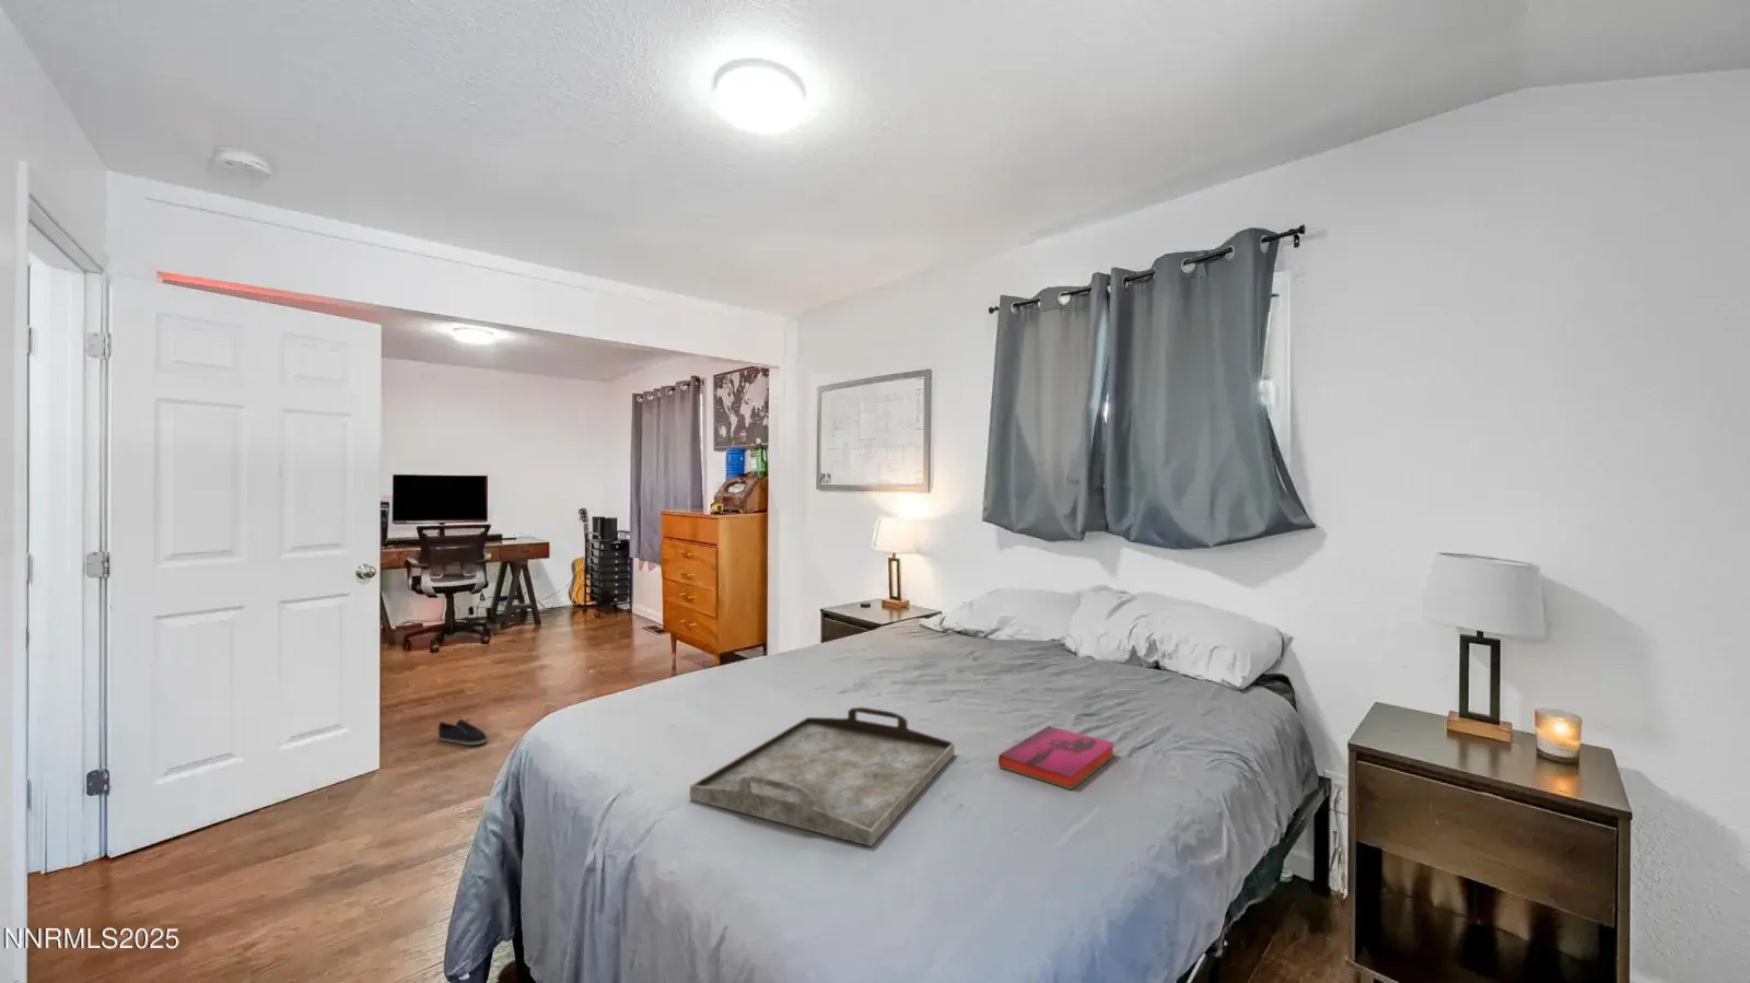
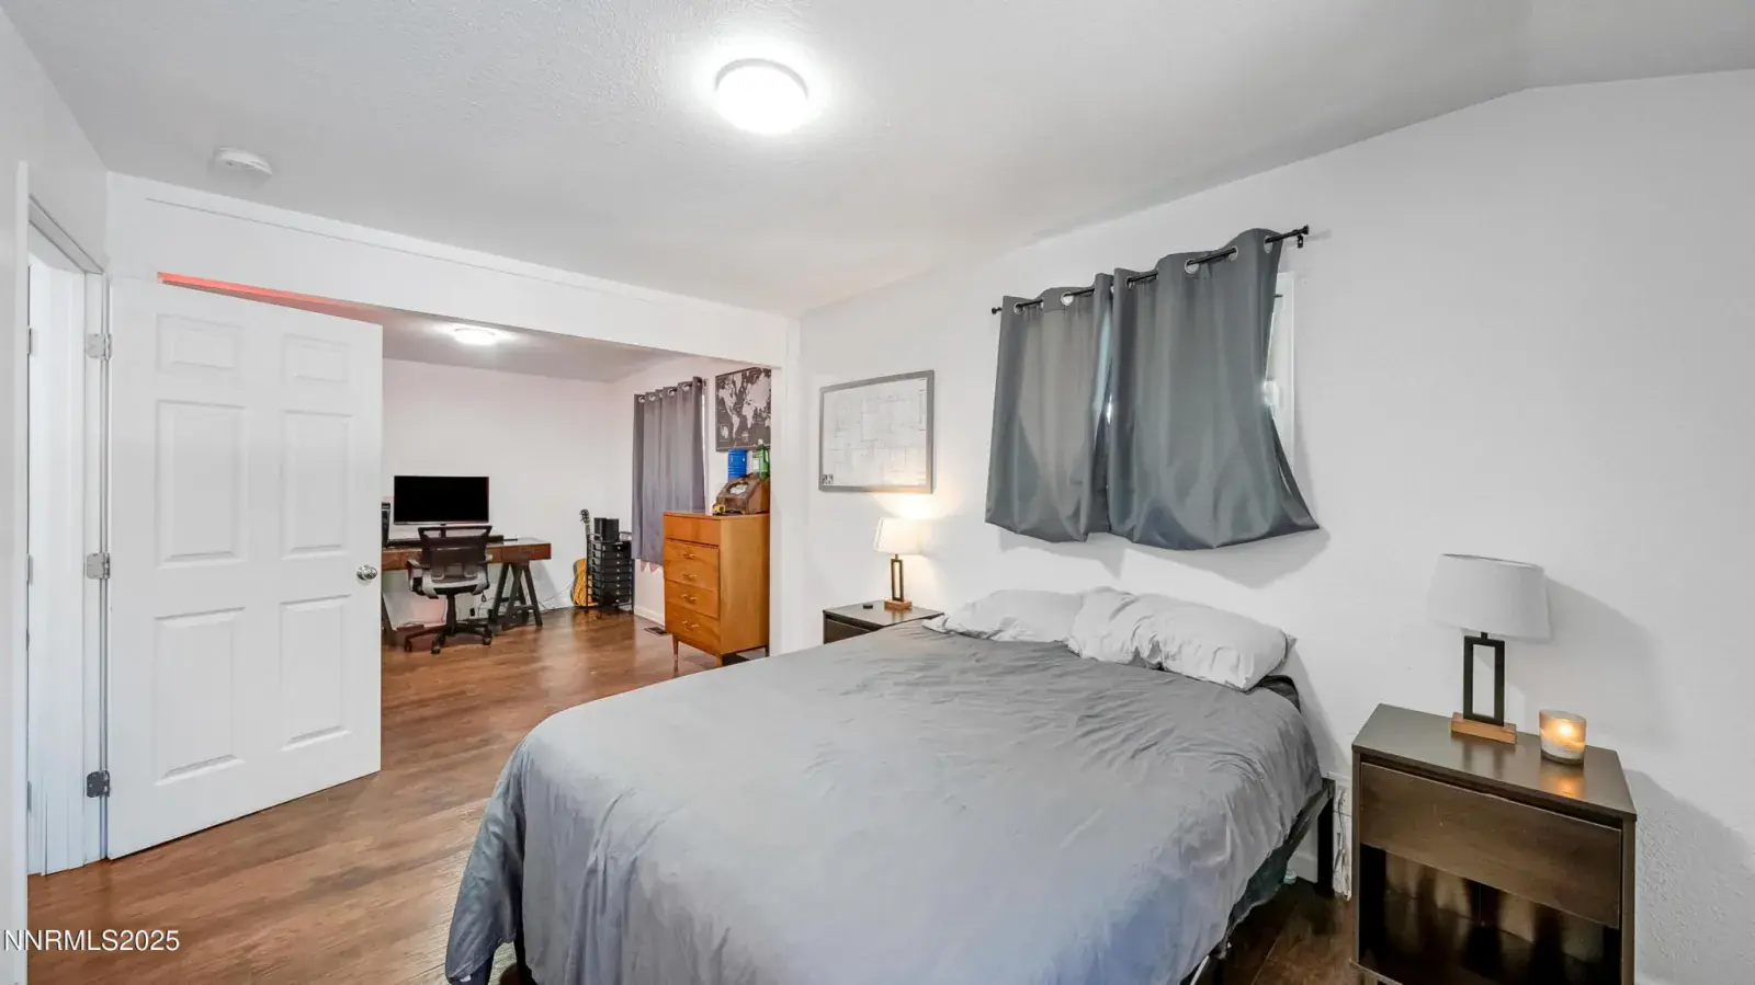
- serving tray (833, 757)
- shoe (463, 729)
- hardback book (1058, 755)
